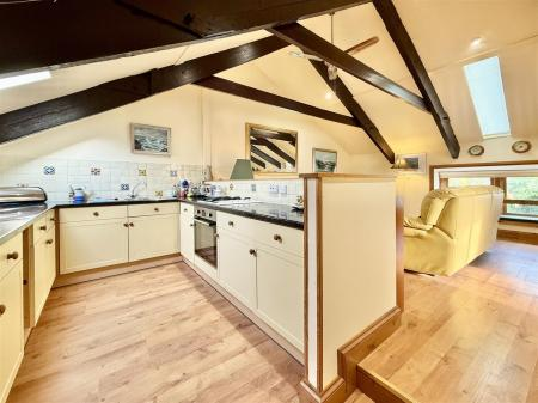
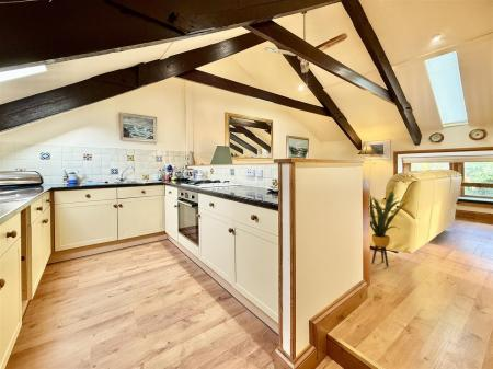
+ house plant (385, 227)
